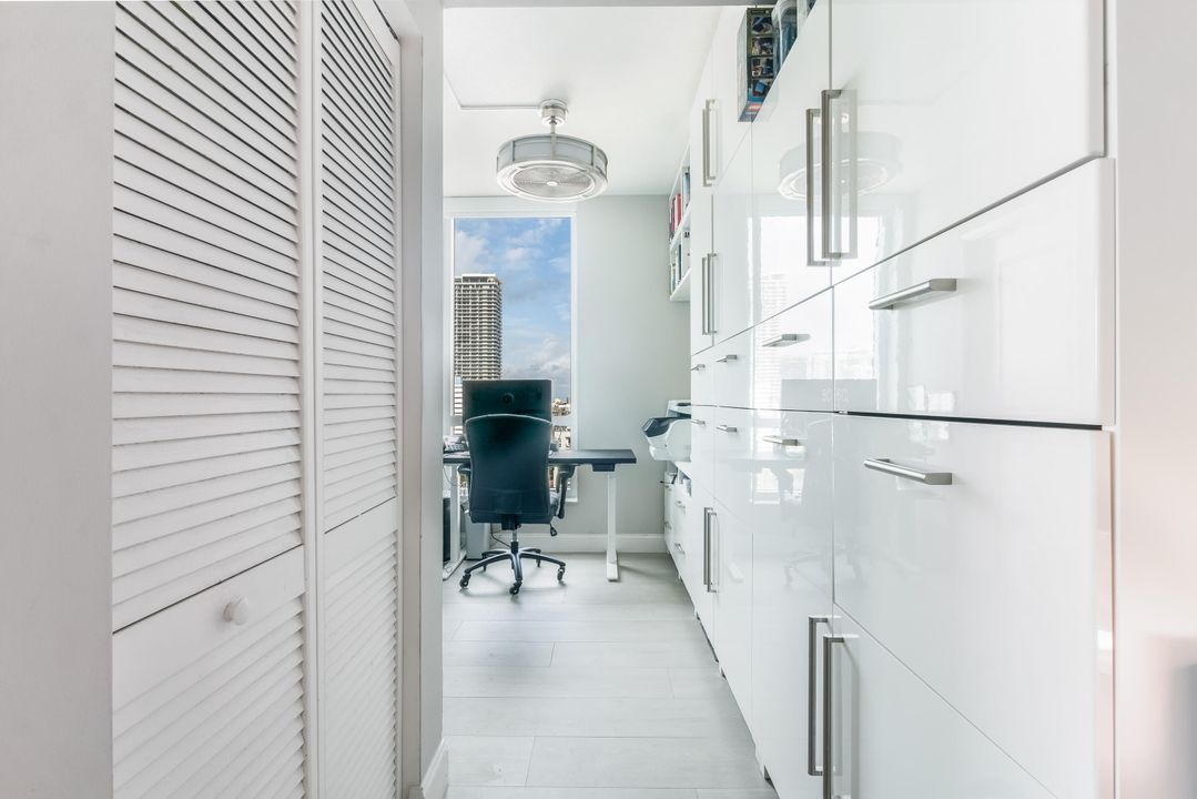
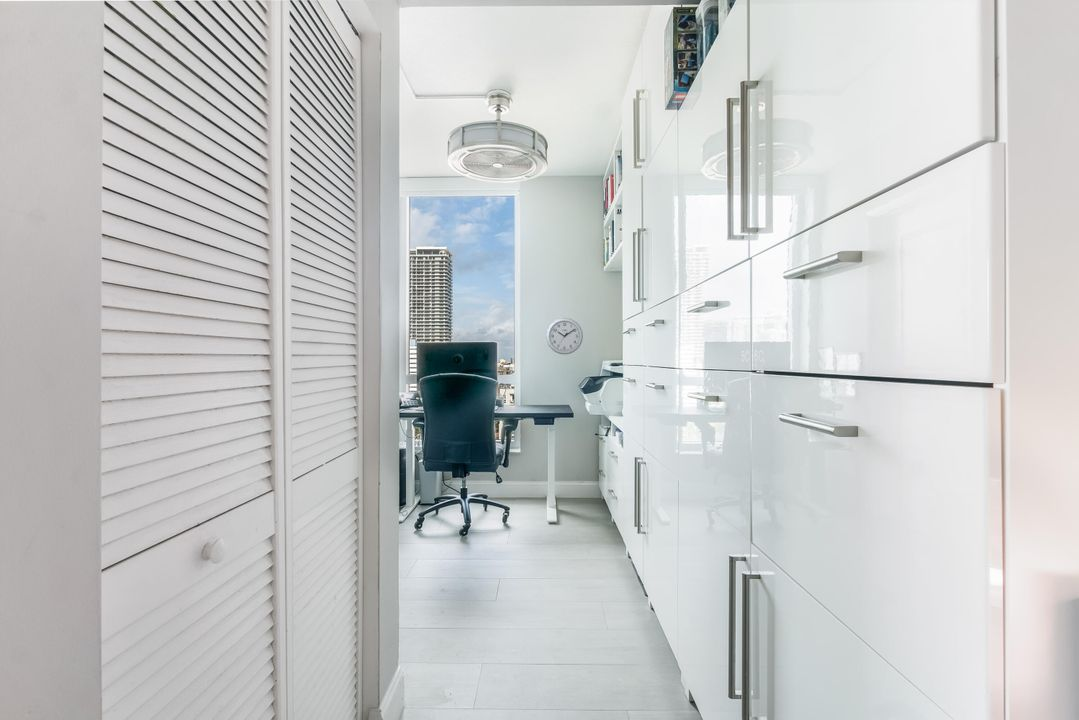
+ wall clock (564, 336)
